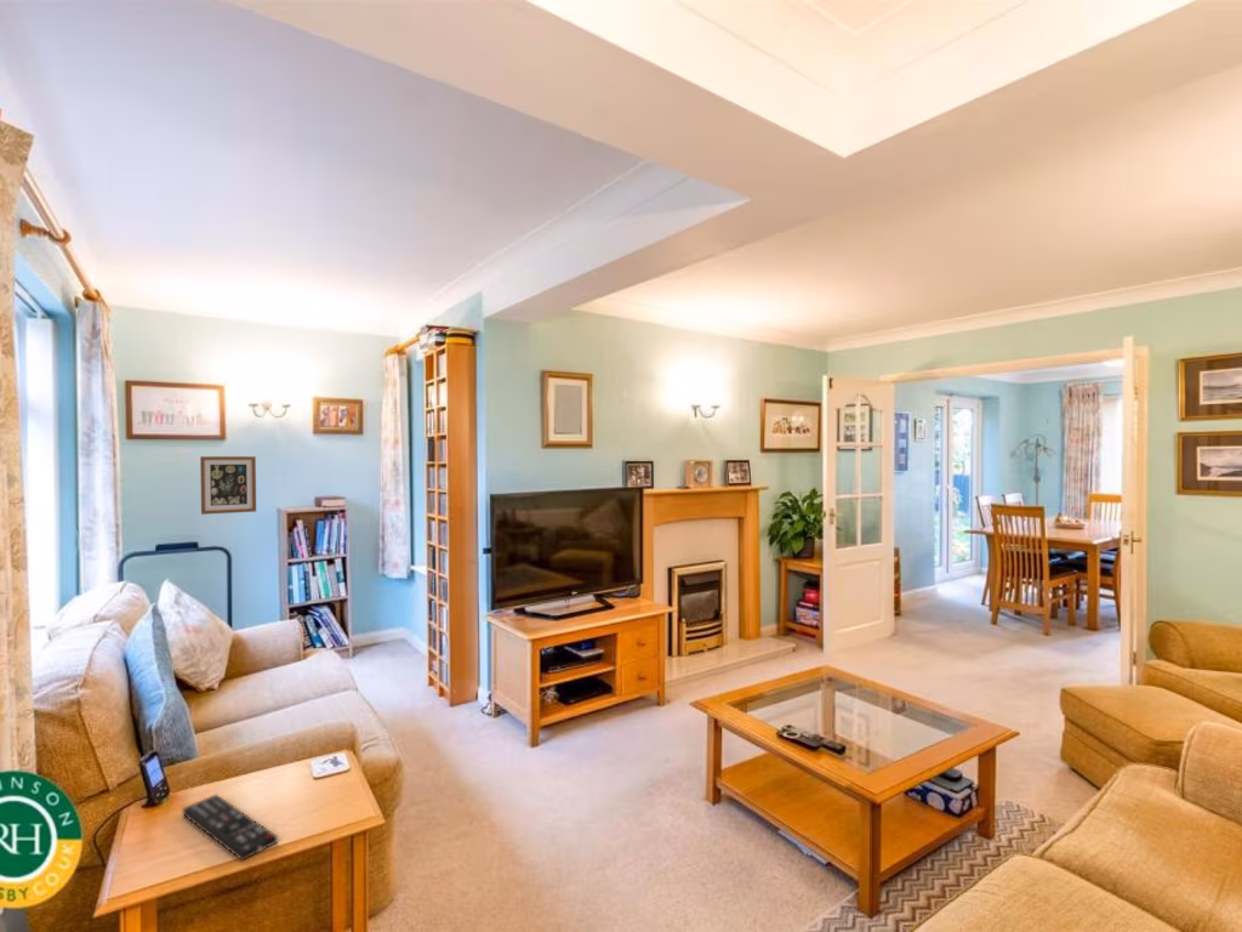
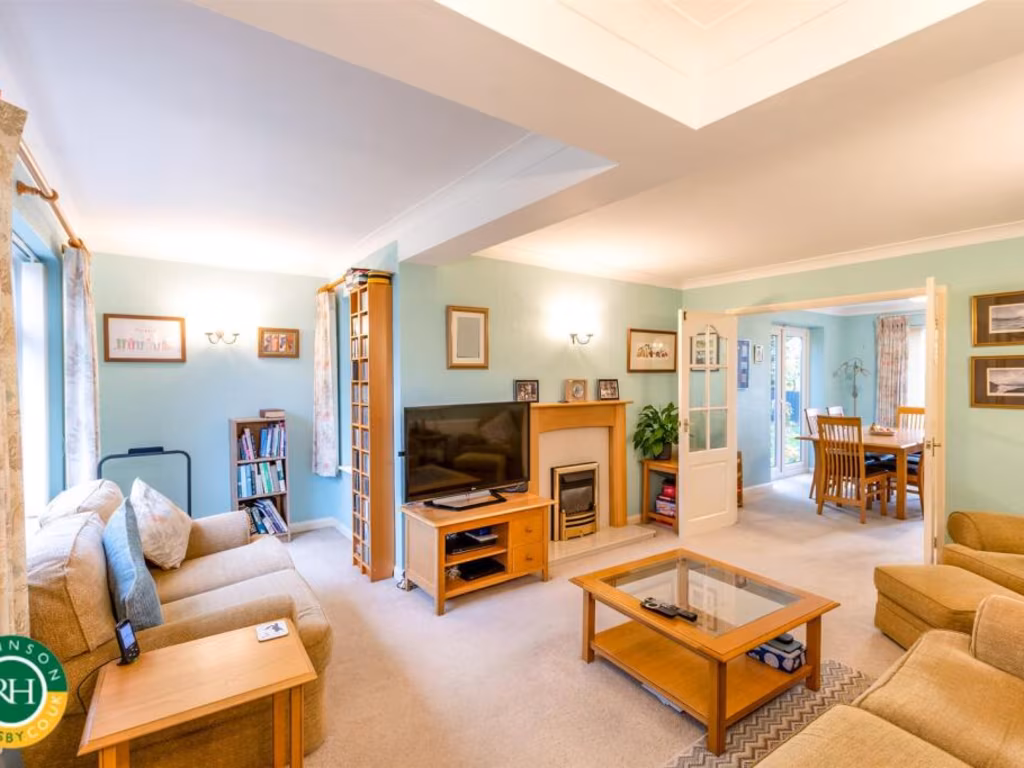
- remote control (228, 824)
- wall art (228, 484)
